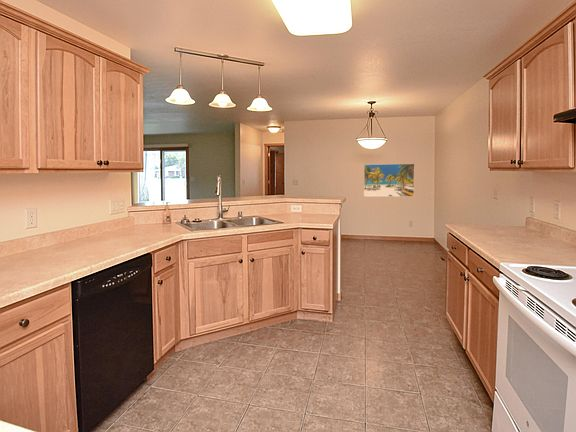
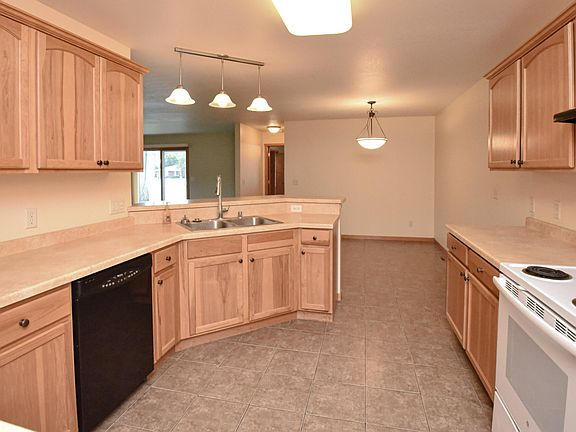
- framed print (388, 180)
